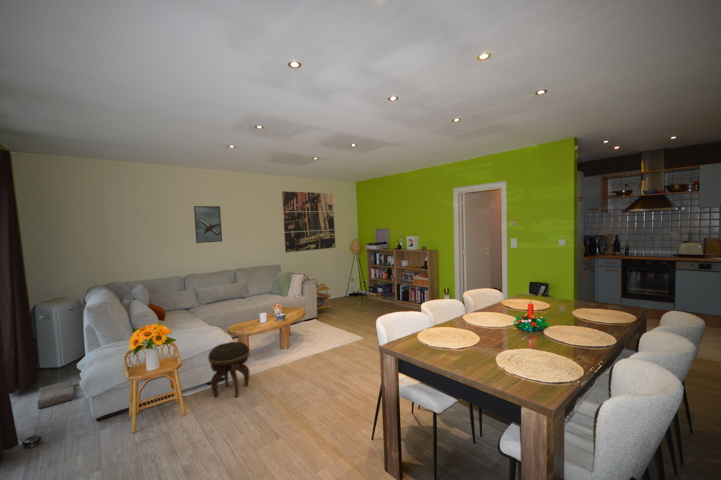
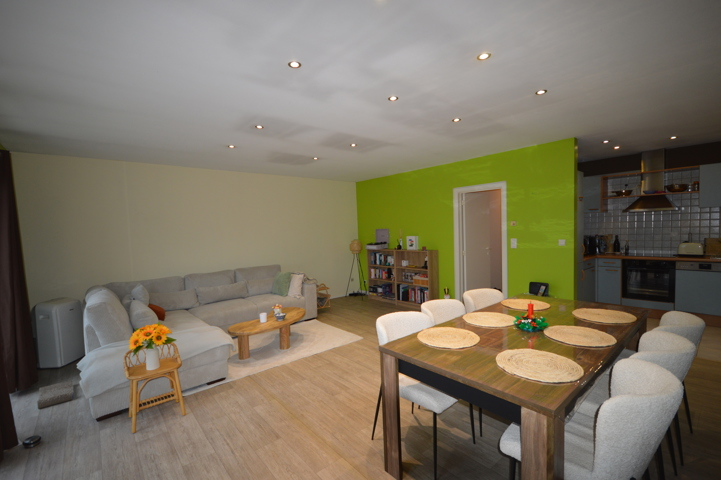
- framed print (208, 224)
- wall art (310, 221)
- footstool (230, 368)
